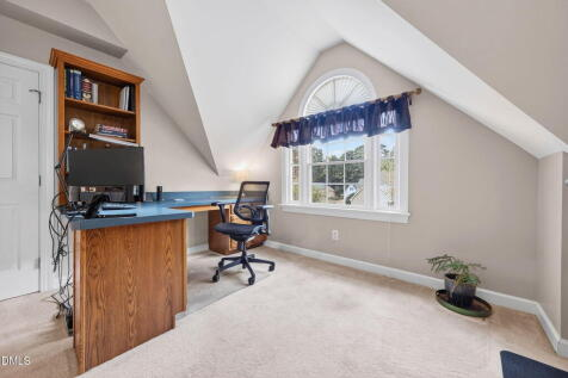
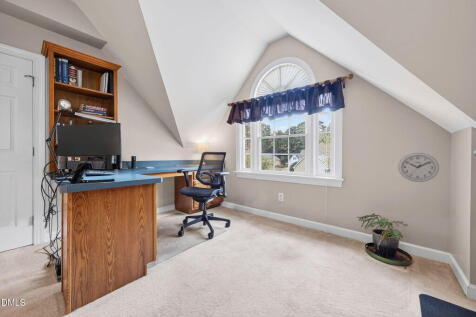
+ wall clock (417, 167)
